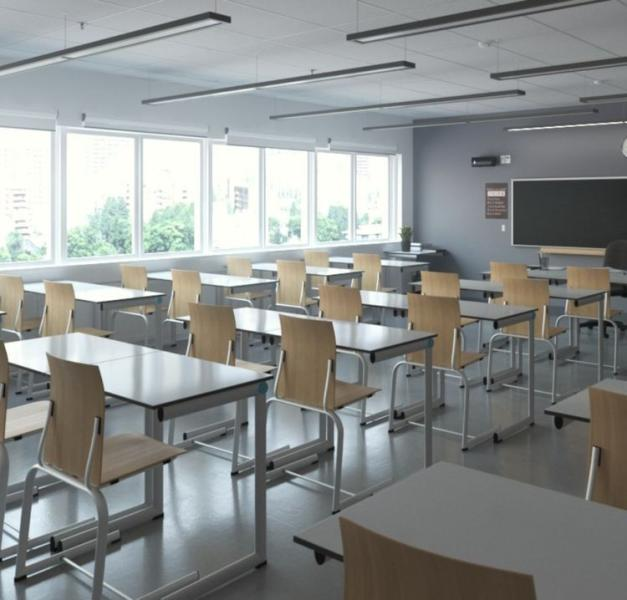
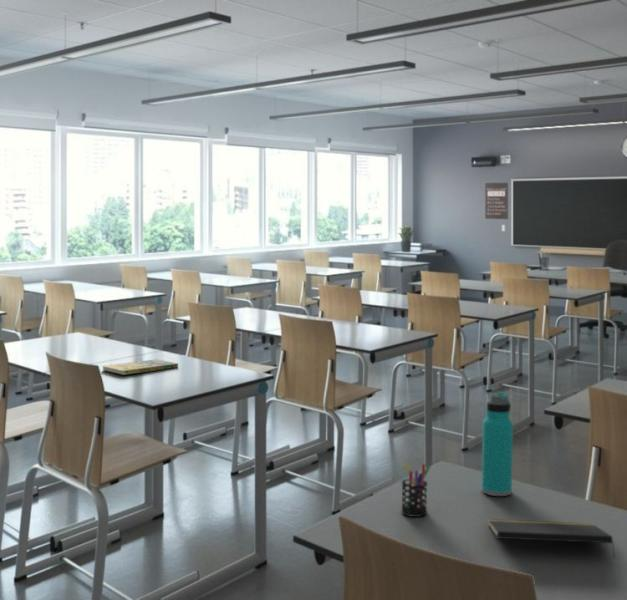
+ pen holder (417, 486)
+ notepad (546, 530)
+ water bottle (497, 443)
+ booklet (140, 366)
